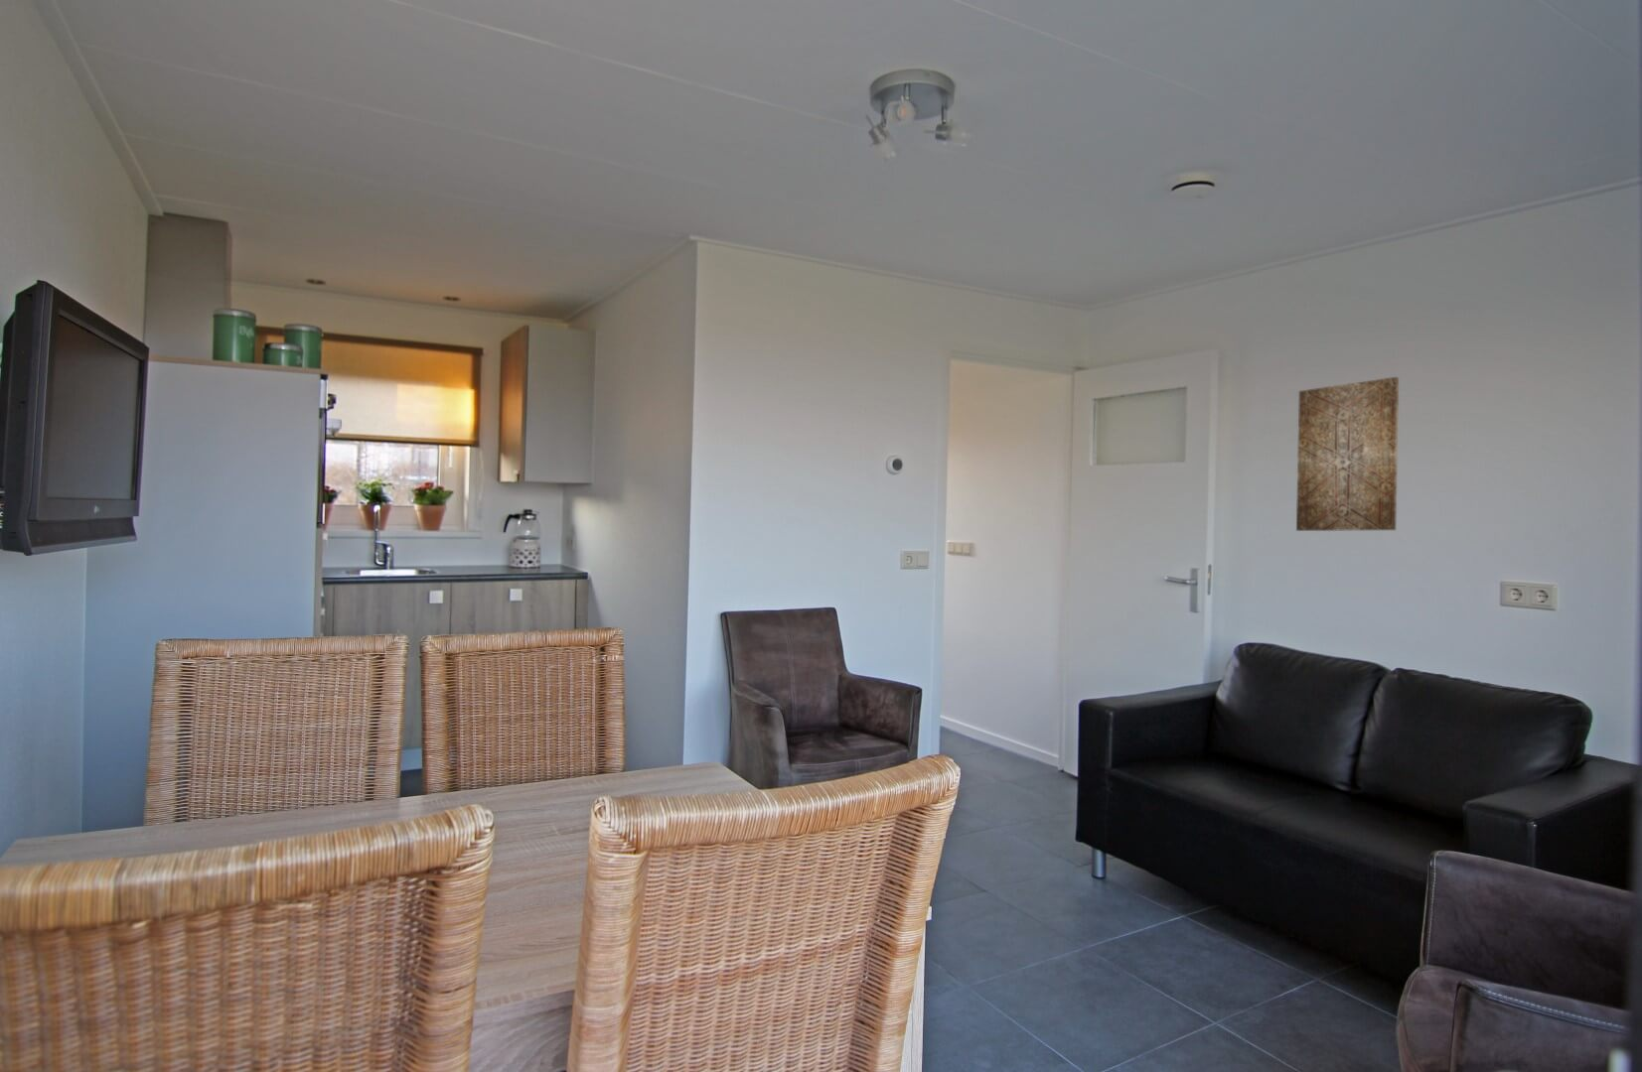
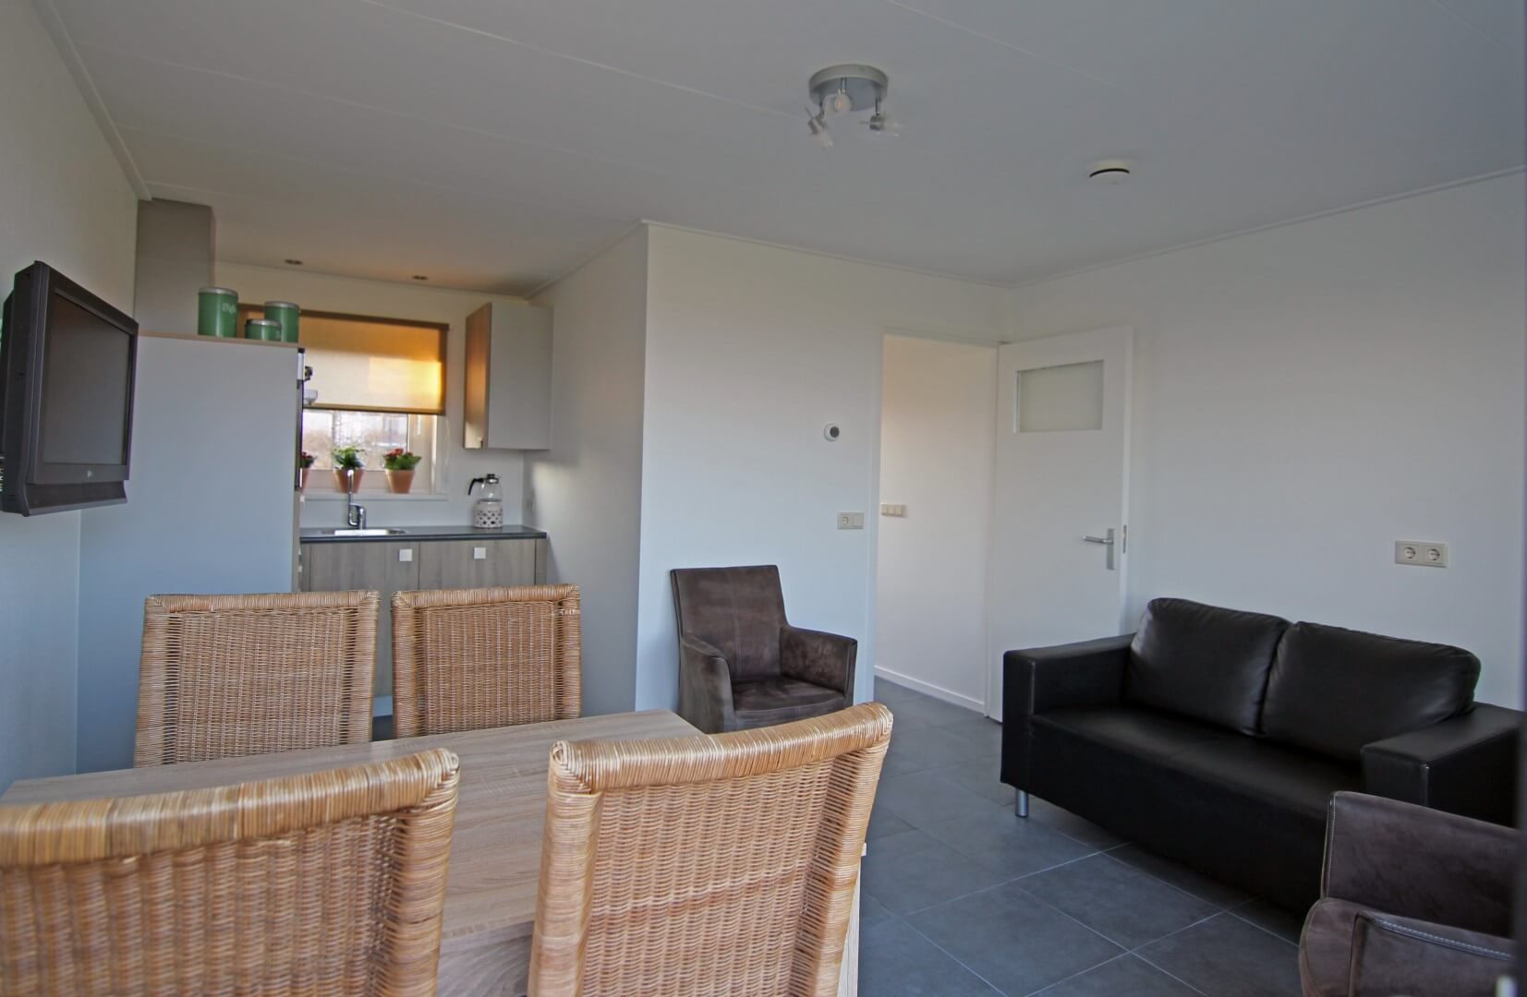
- wall art (1345, 457)
